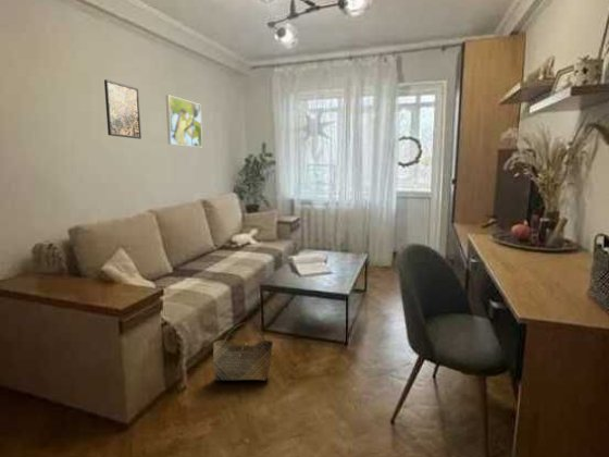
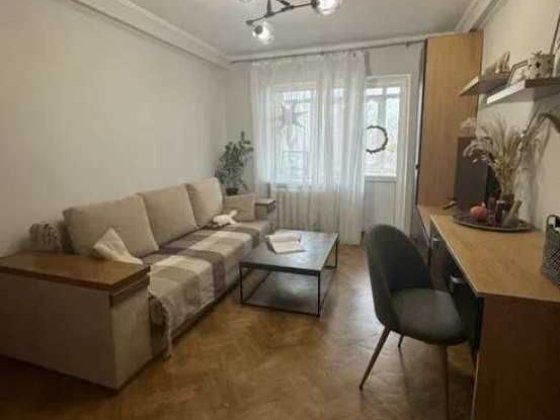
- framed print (123, 111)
- basket (243, 350)
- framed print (185, 123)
